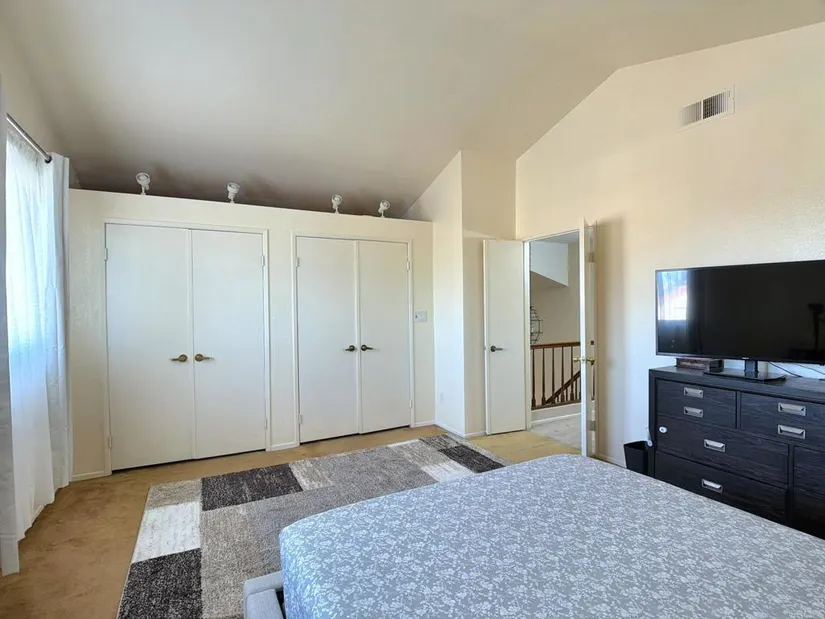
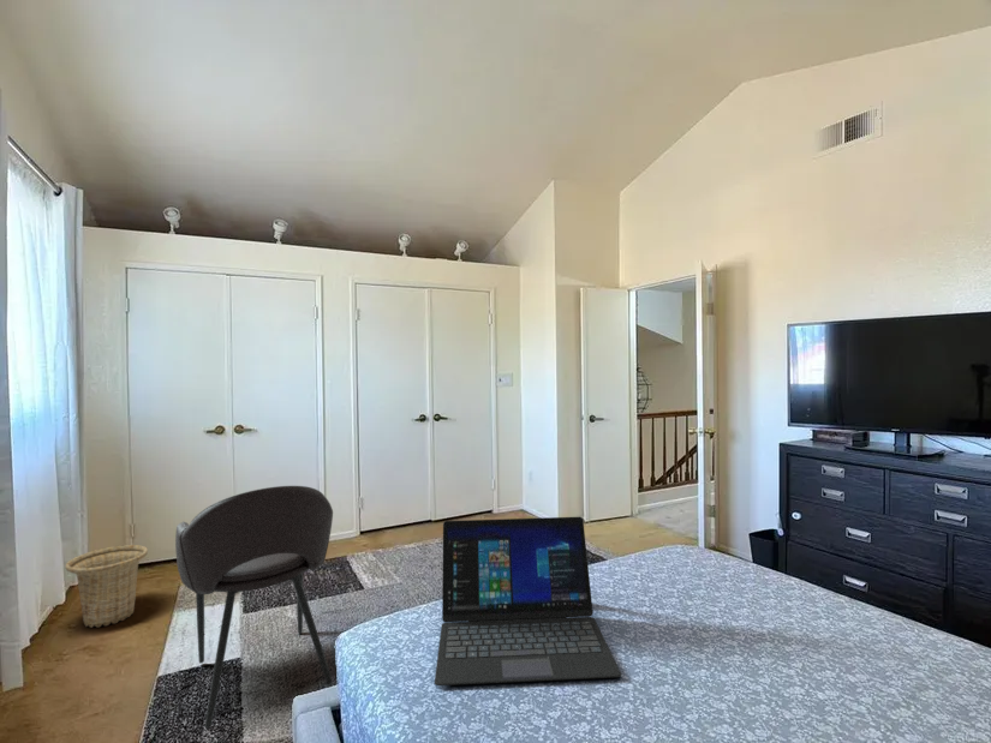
+ laptop (519, 587)
+ armchair (259, 574)
+ basket (108, 586)
